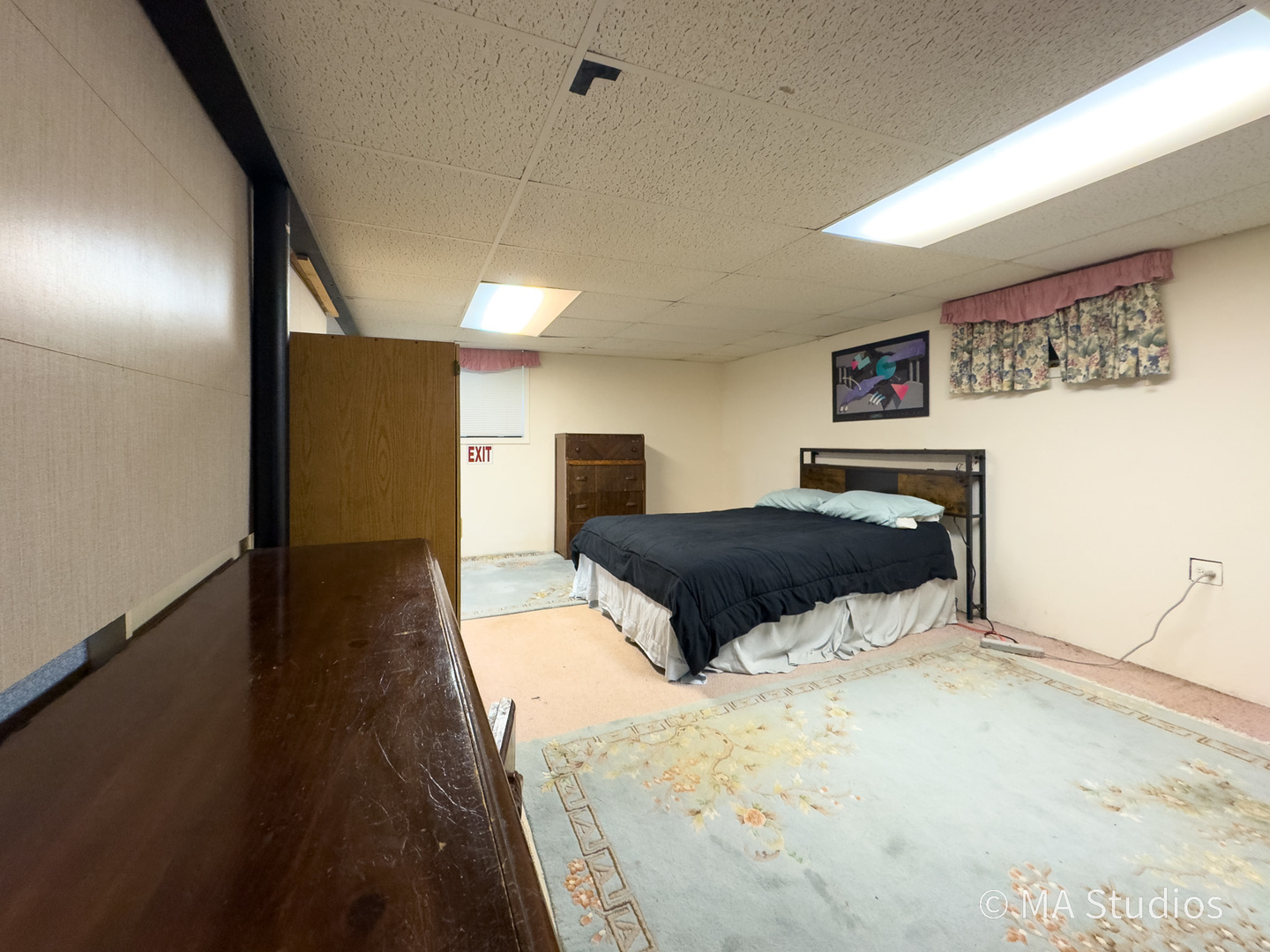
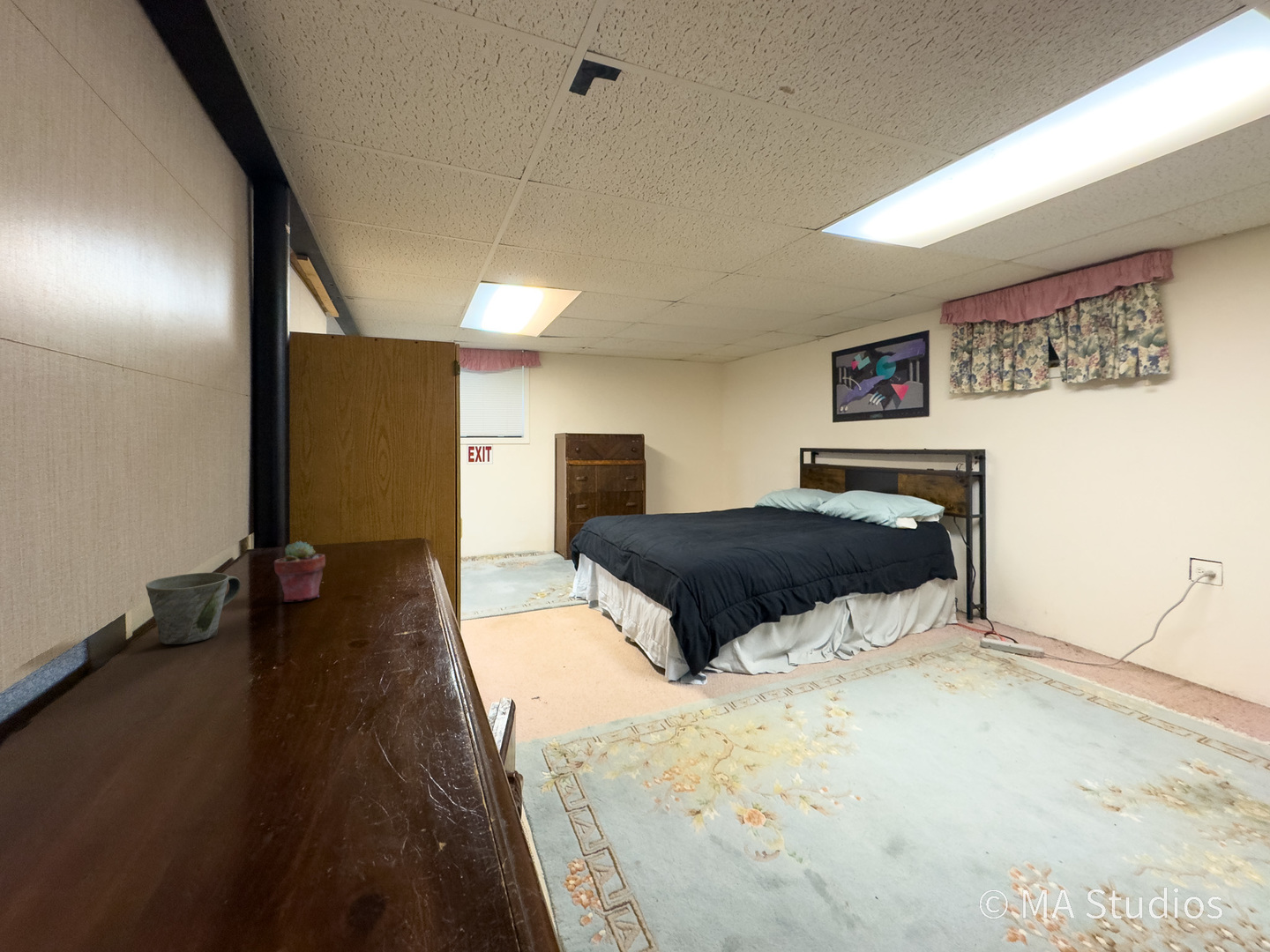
+ potted succulent (300, 569)
+ mug (194, 606)
